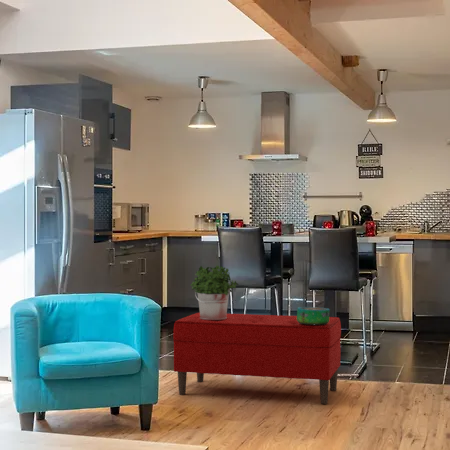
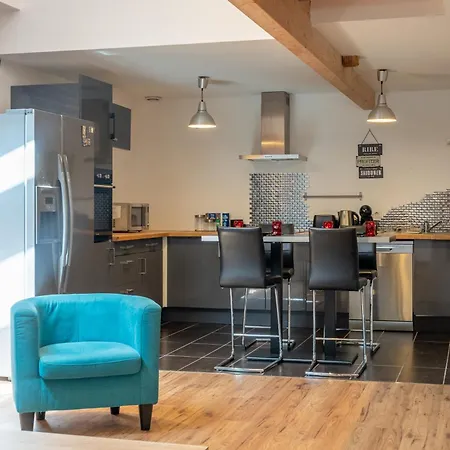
- potted plant (214, 291)
- bench (258, 355)
- decorative bowl (313, 316)
